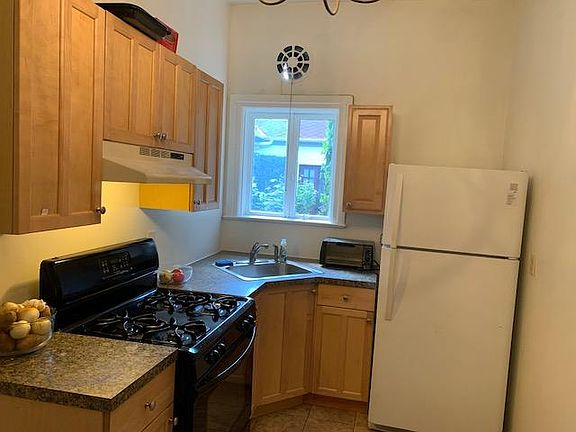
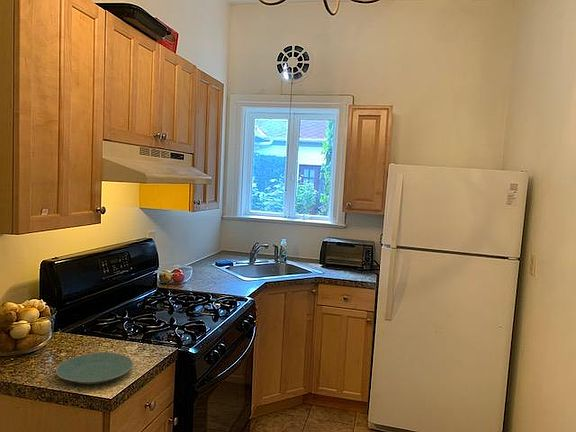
+ plate (95, 369)
